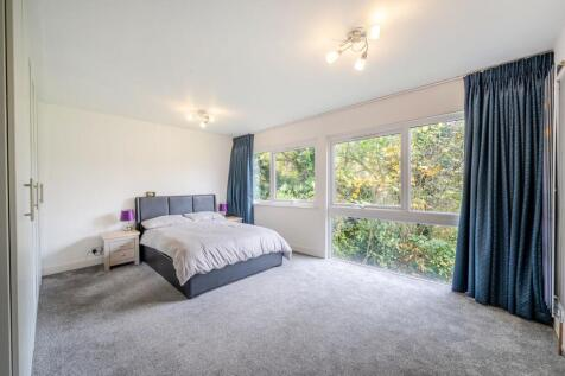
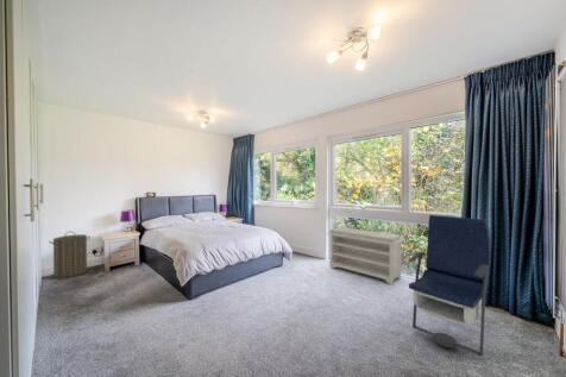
+ bench (363, 252)
+ laundry hamper (70, 252)
+ armchair (448, 279)
